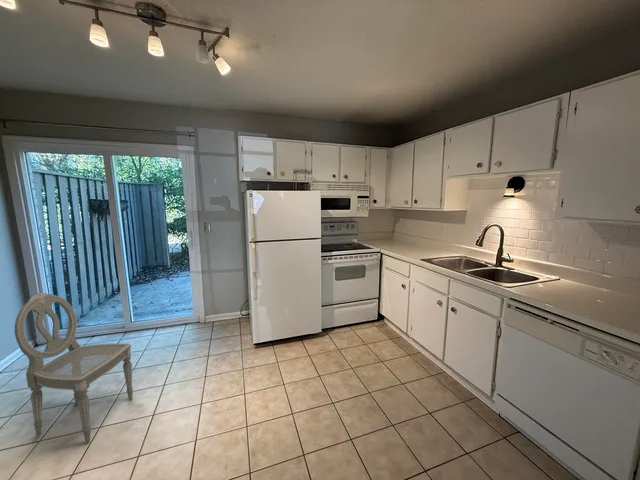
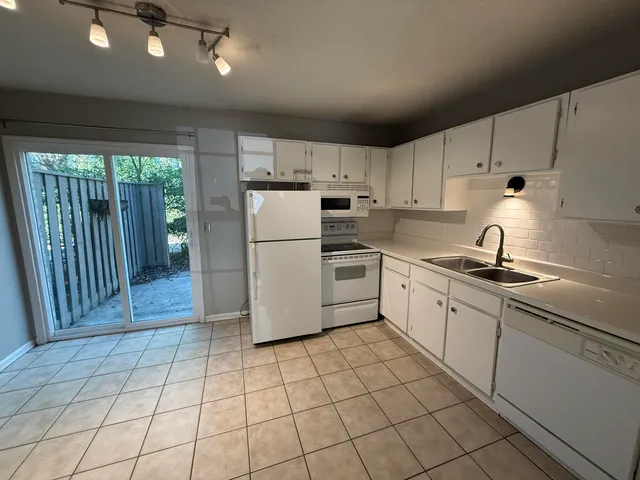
- dining chair (78, 357)
